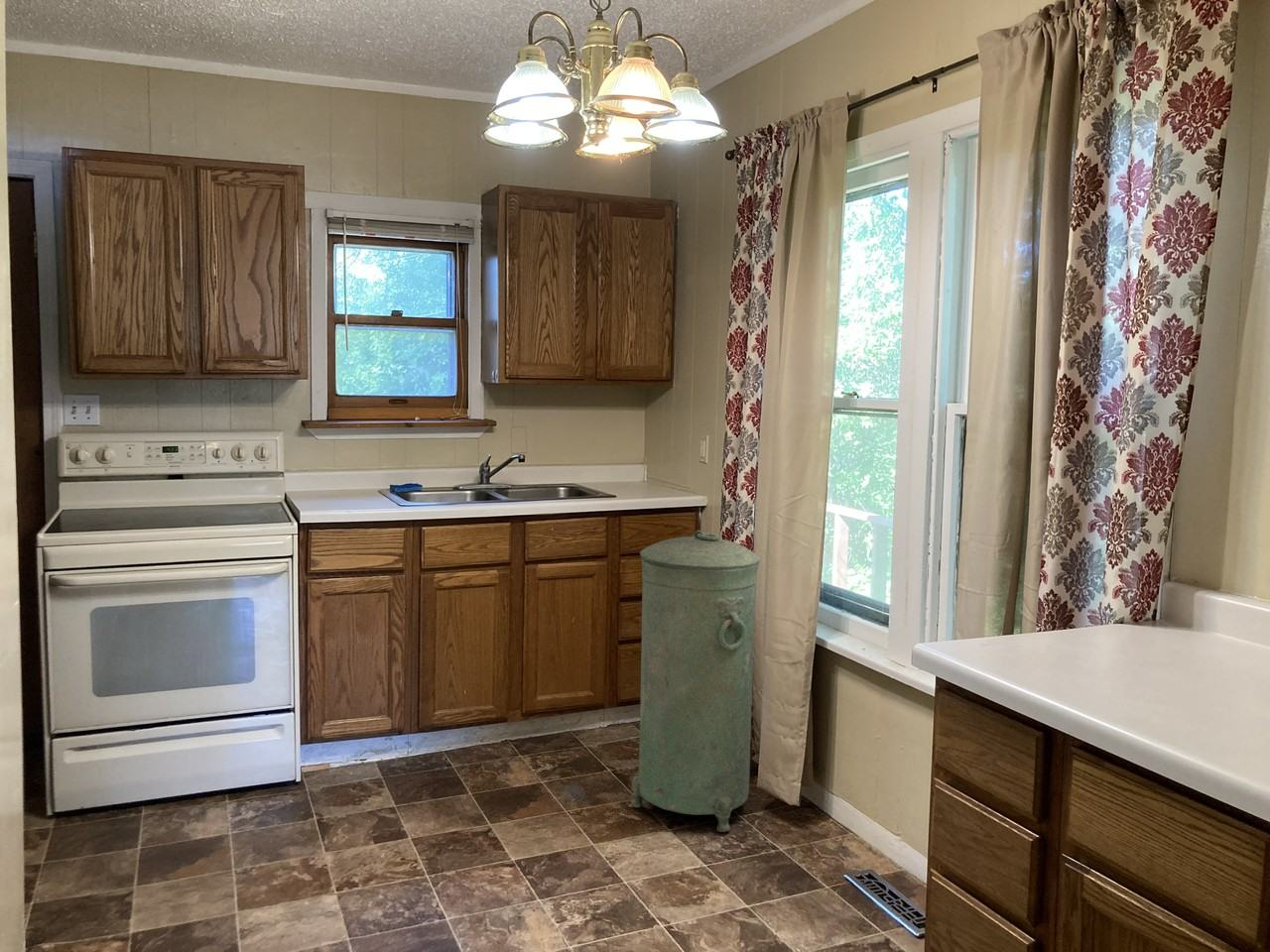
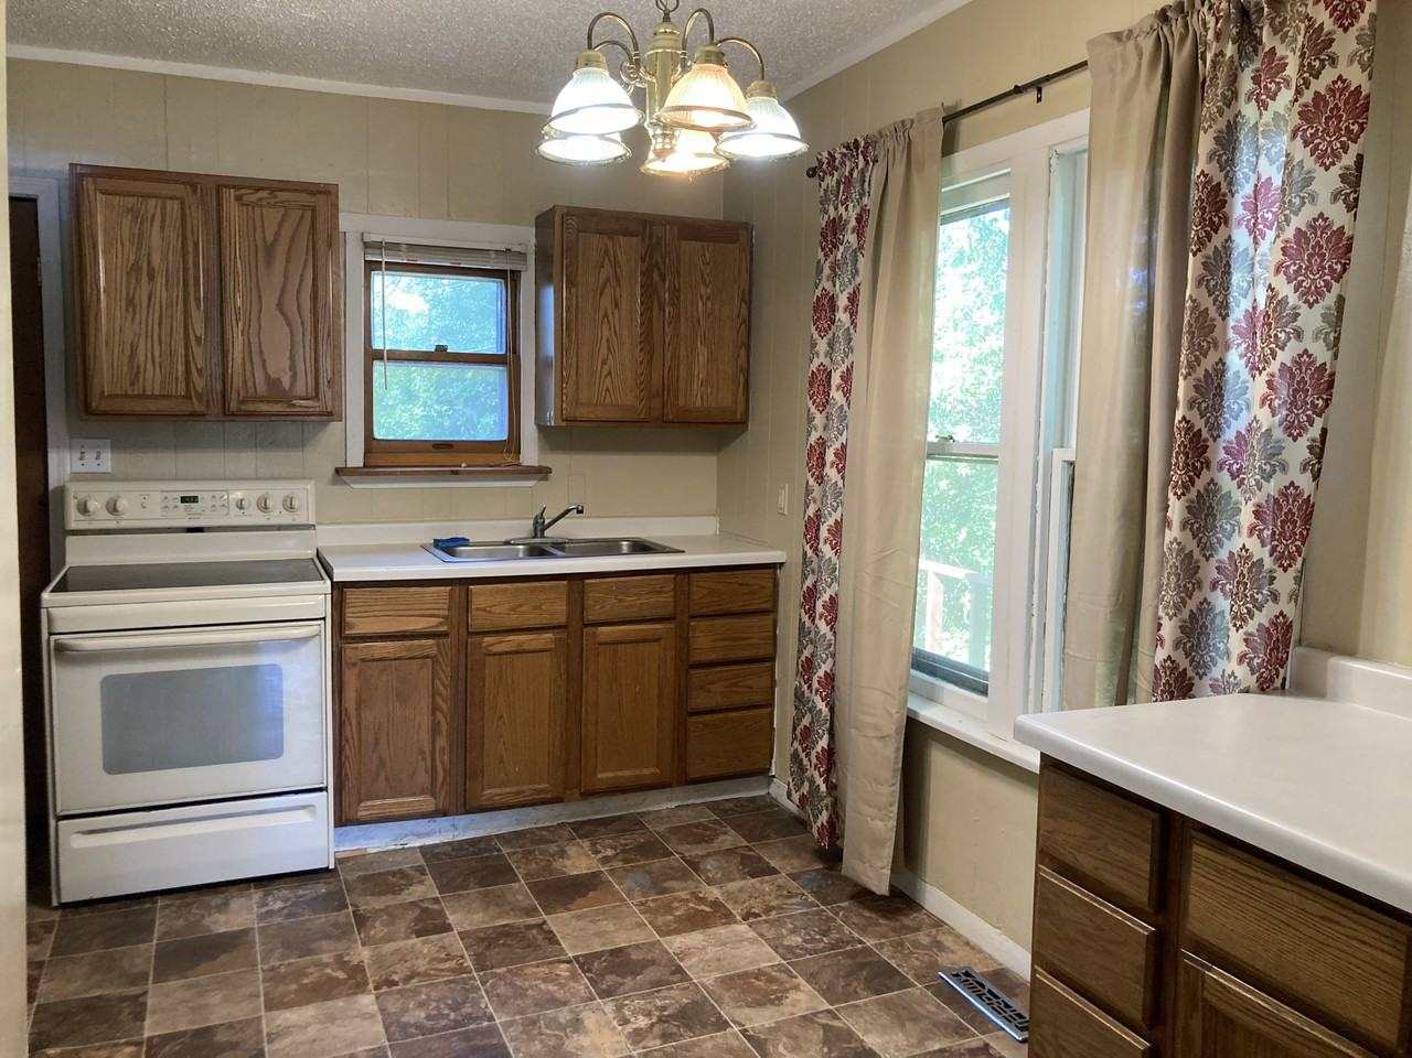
- trash can (697, 671)
